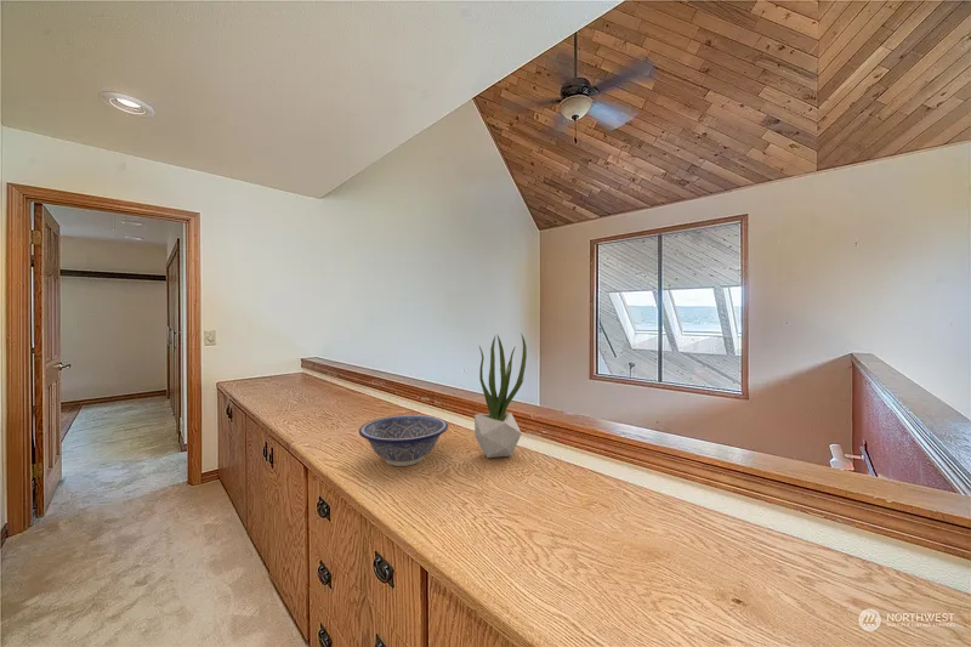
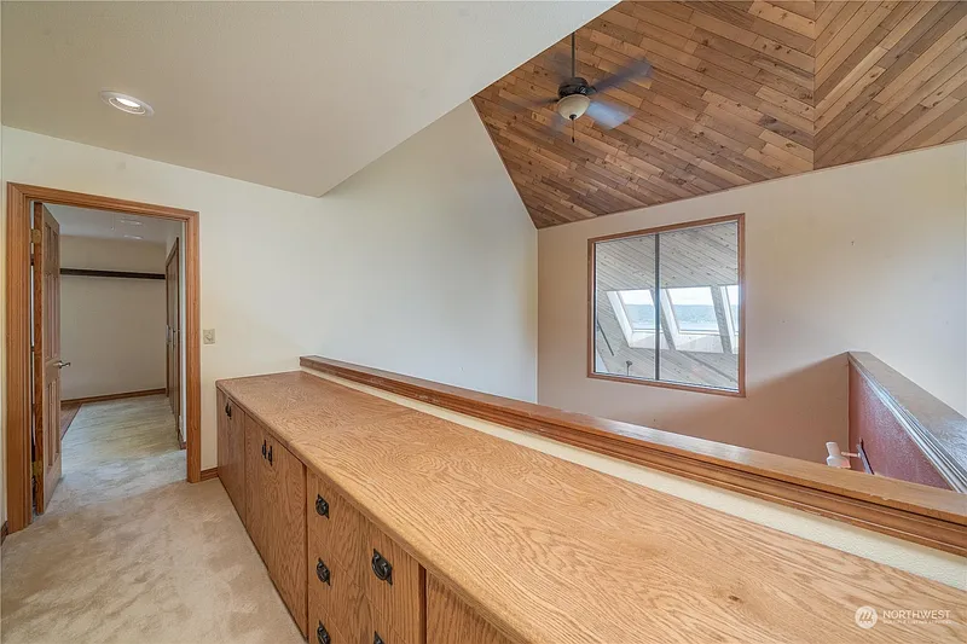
- decorative bowl (404, 442)
- potted plant (501, 393)
